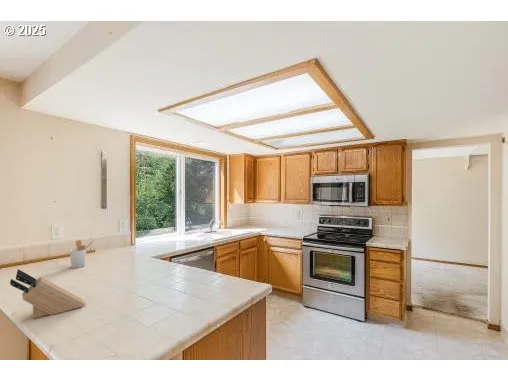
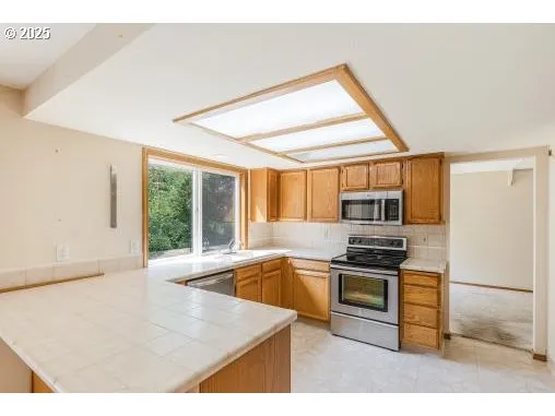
- knife block (49, 289)
- utensil holder (82, 253)
